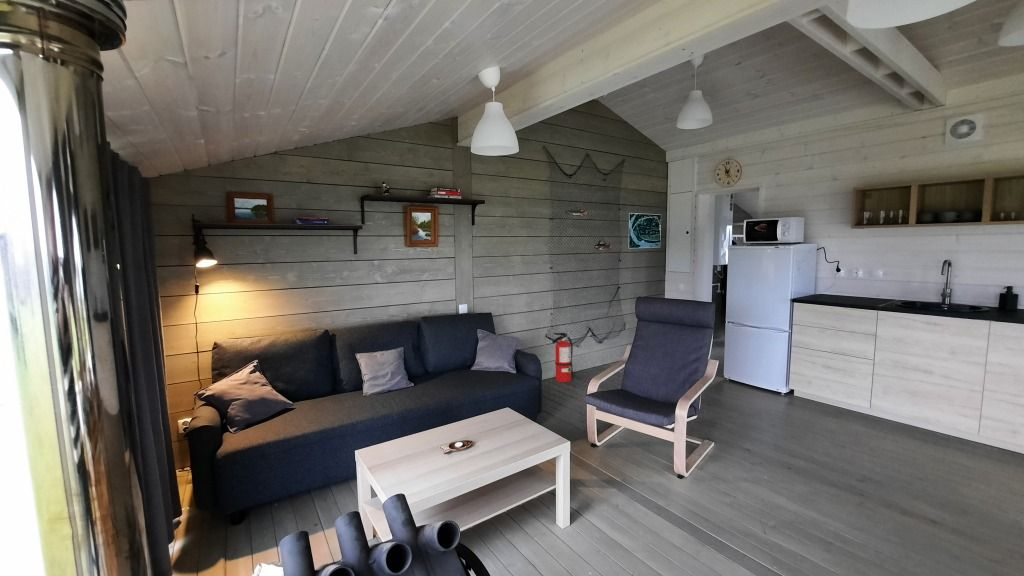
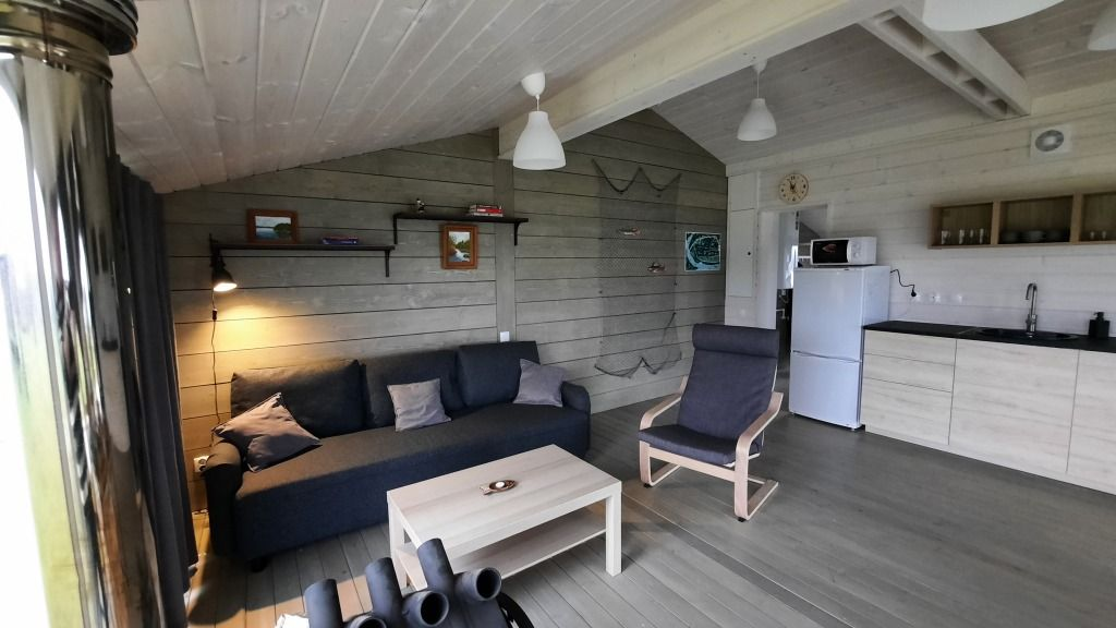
- fire extinguisher (564, 356)
